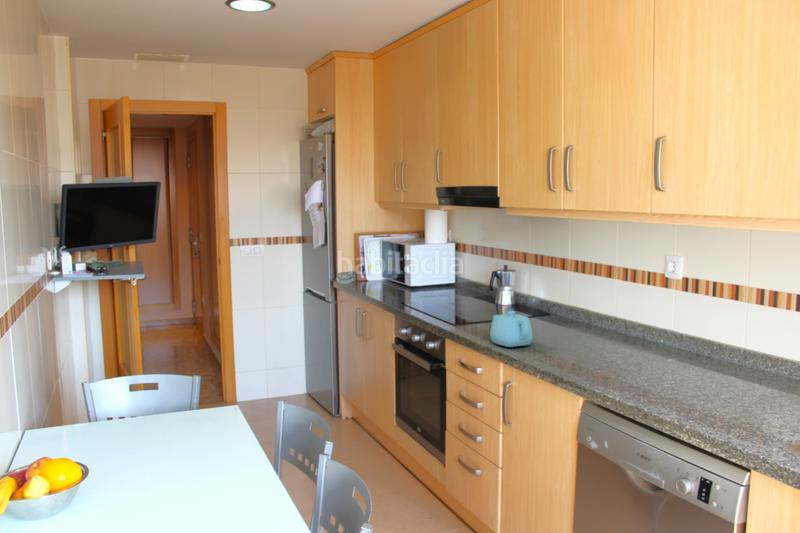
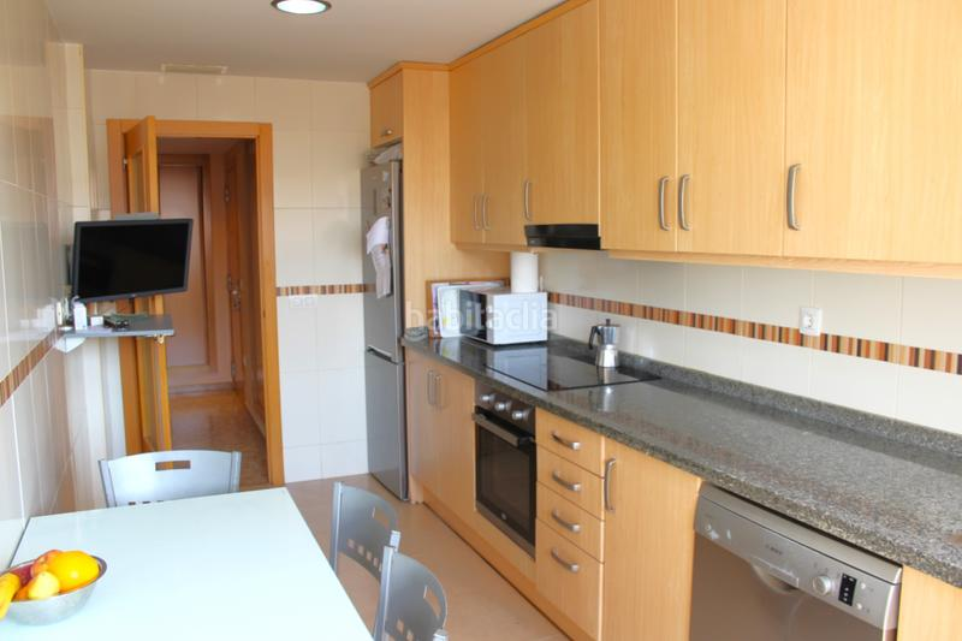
- teapot (510, 327)
